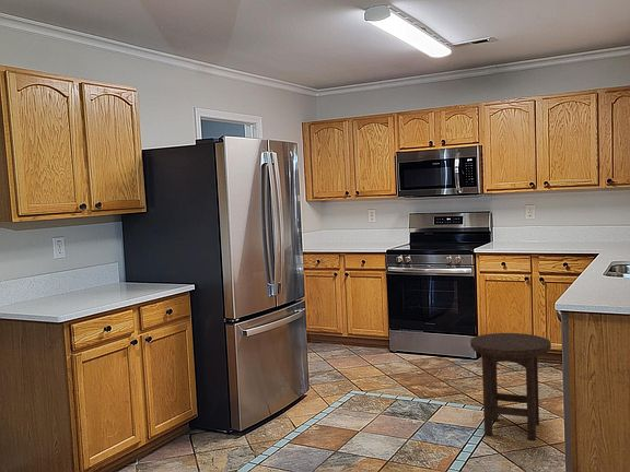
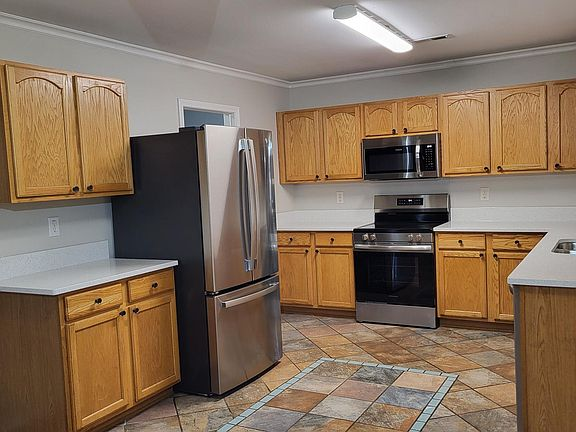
- stool (511, 394)
